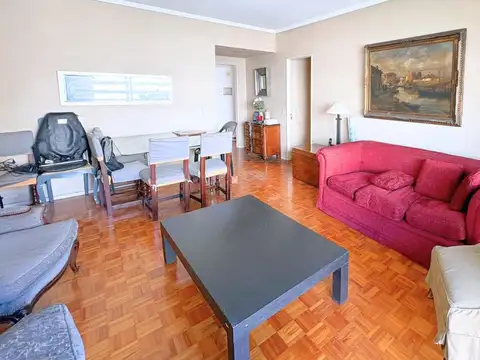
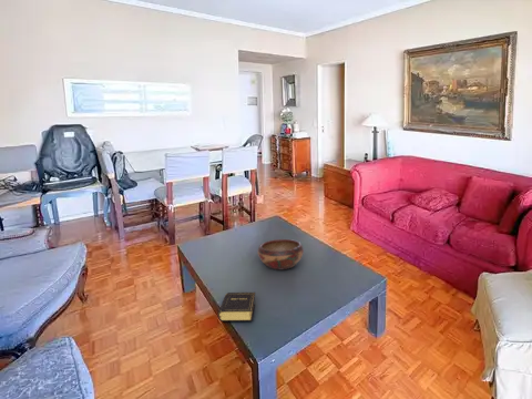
+ book (237, 306)
+ decorative bowl (280, 254)
